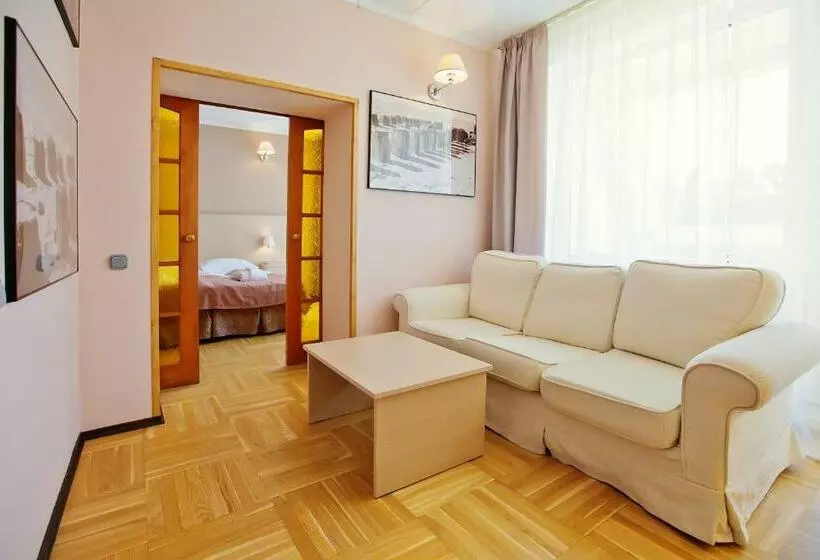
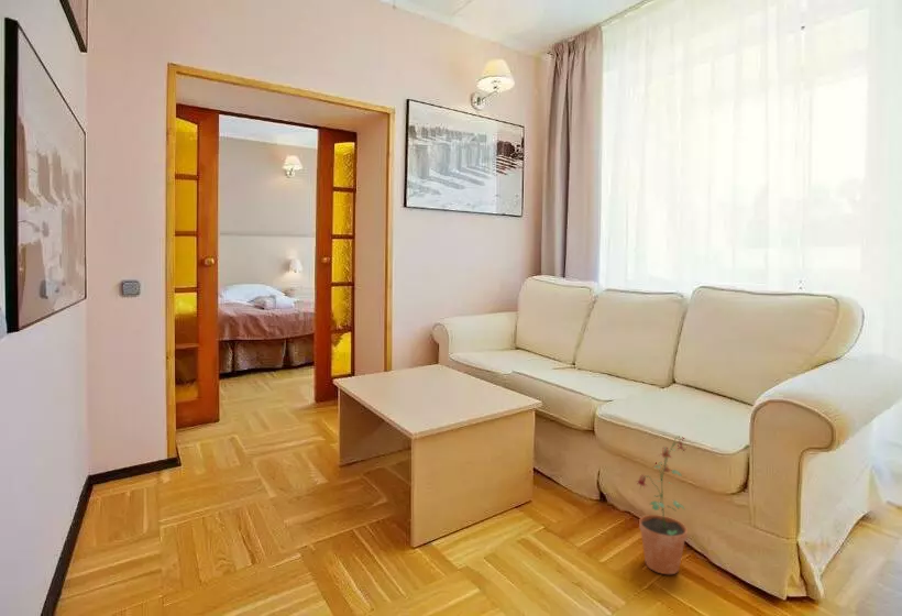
+ potted plant (660, 501)
